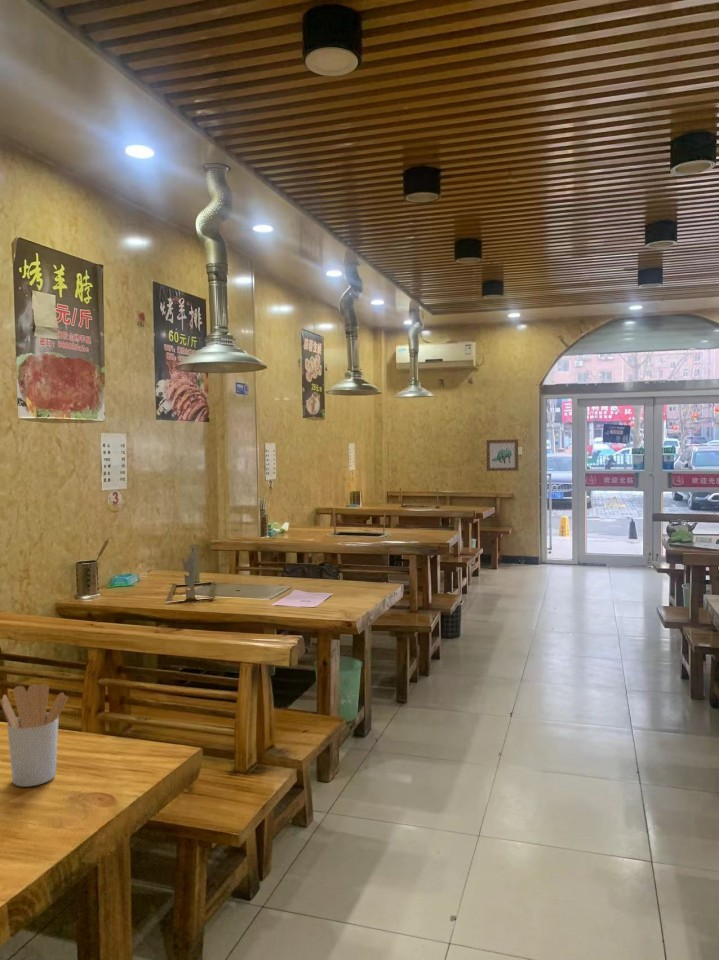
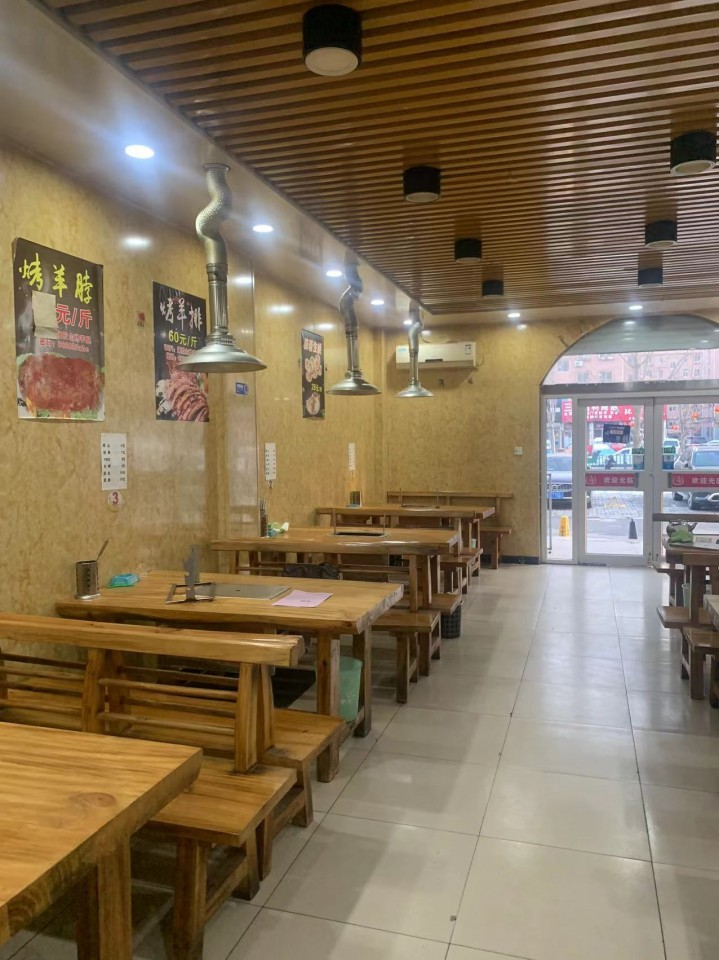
- wall art (502, 455)
- utensil holder (32, 731)
